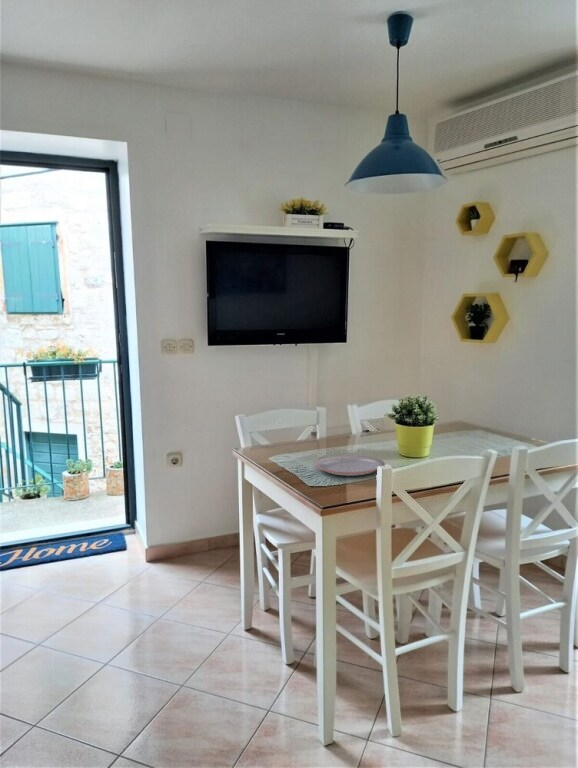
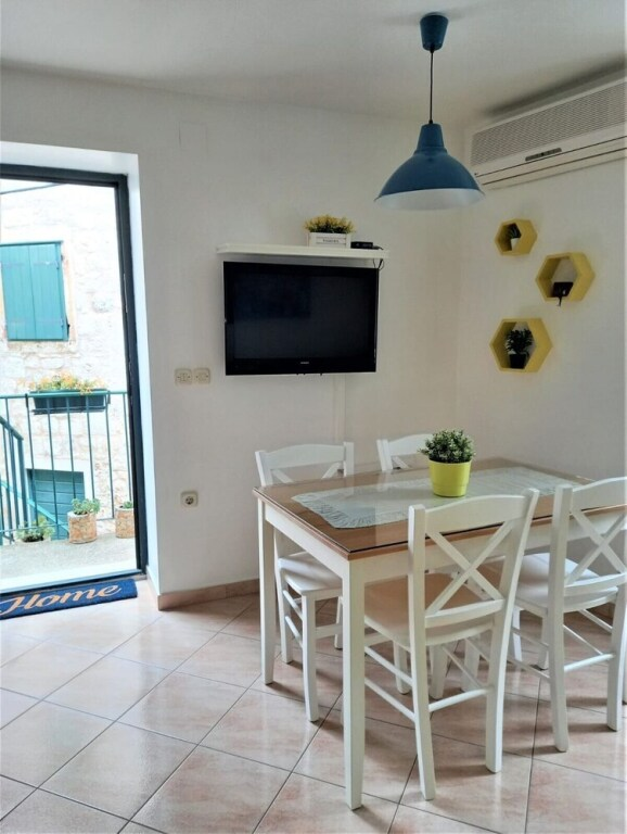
- plate (349, 466)
